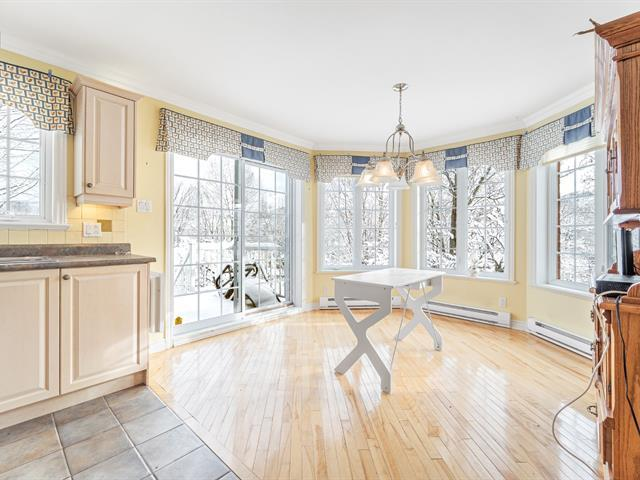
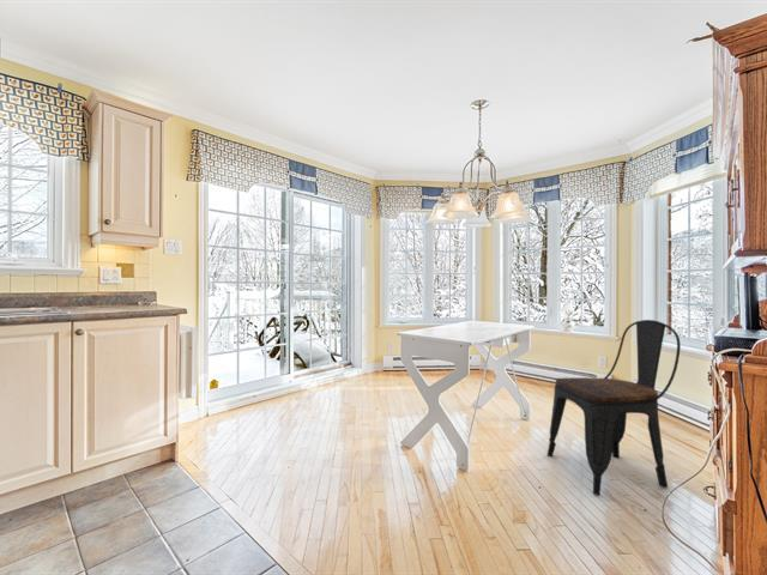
+ chair (606, 394)
